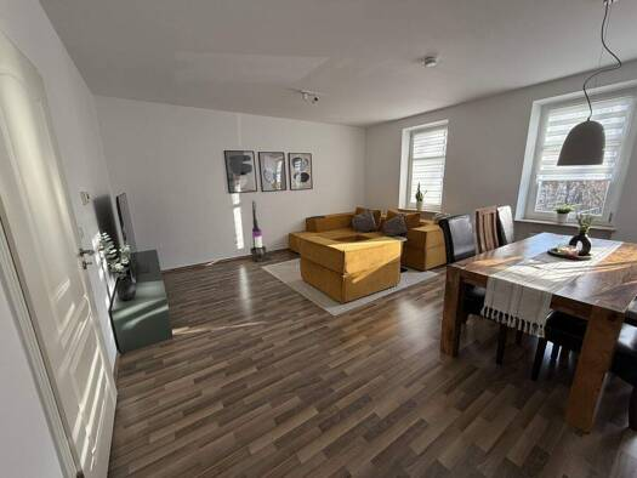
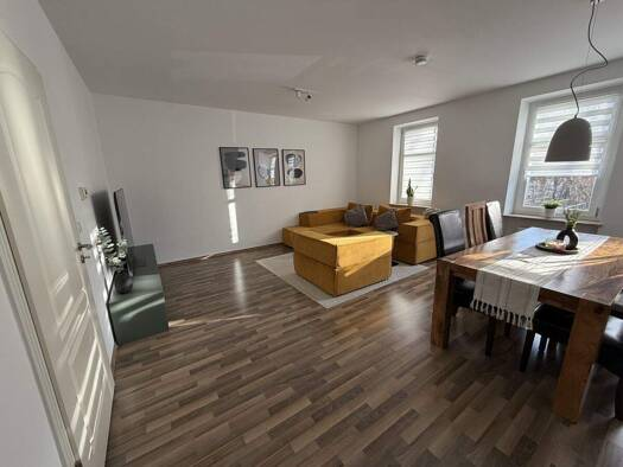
- vacuum cleaner (257, 231)
